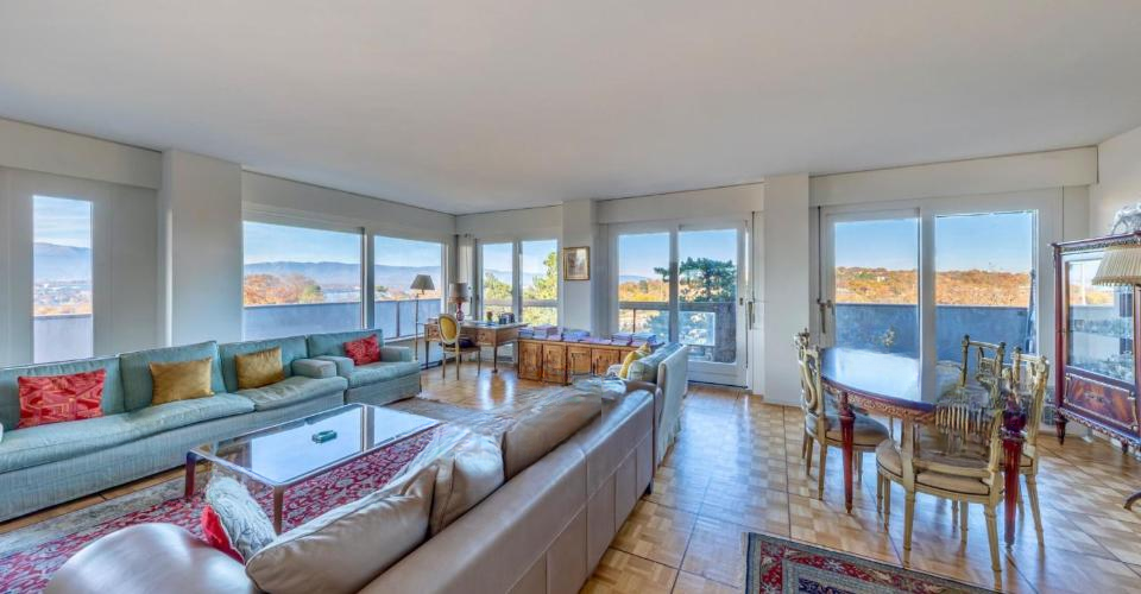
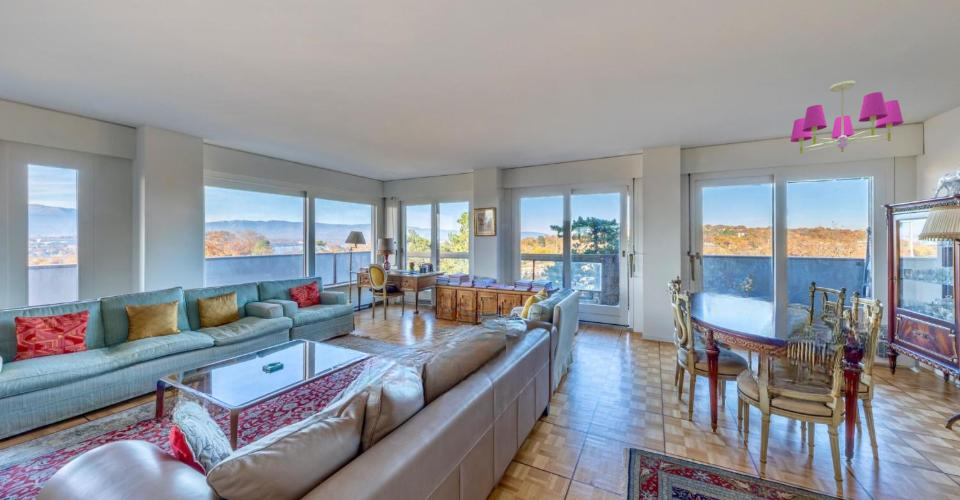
+ chandelier (842, 118)
